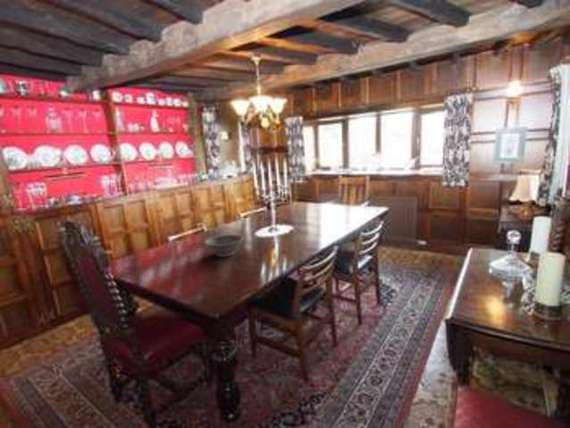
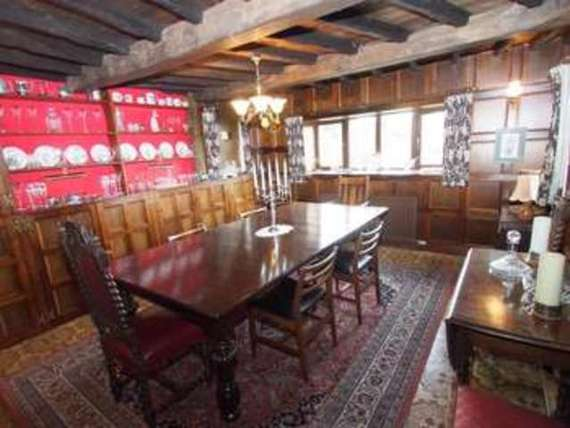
- decorative bowl (224, 246)
